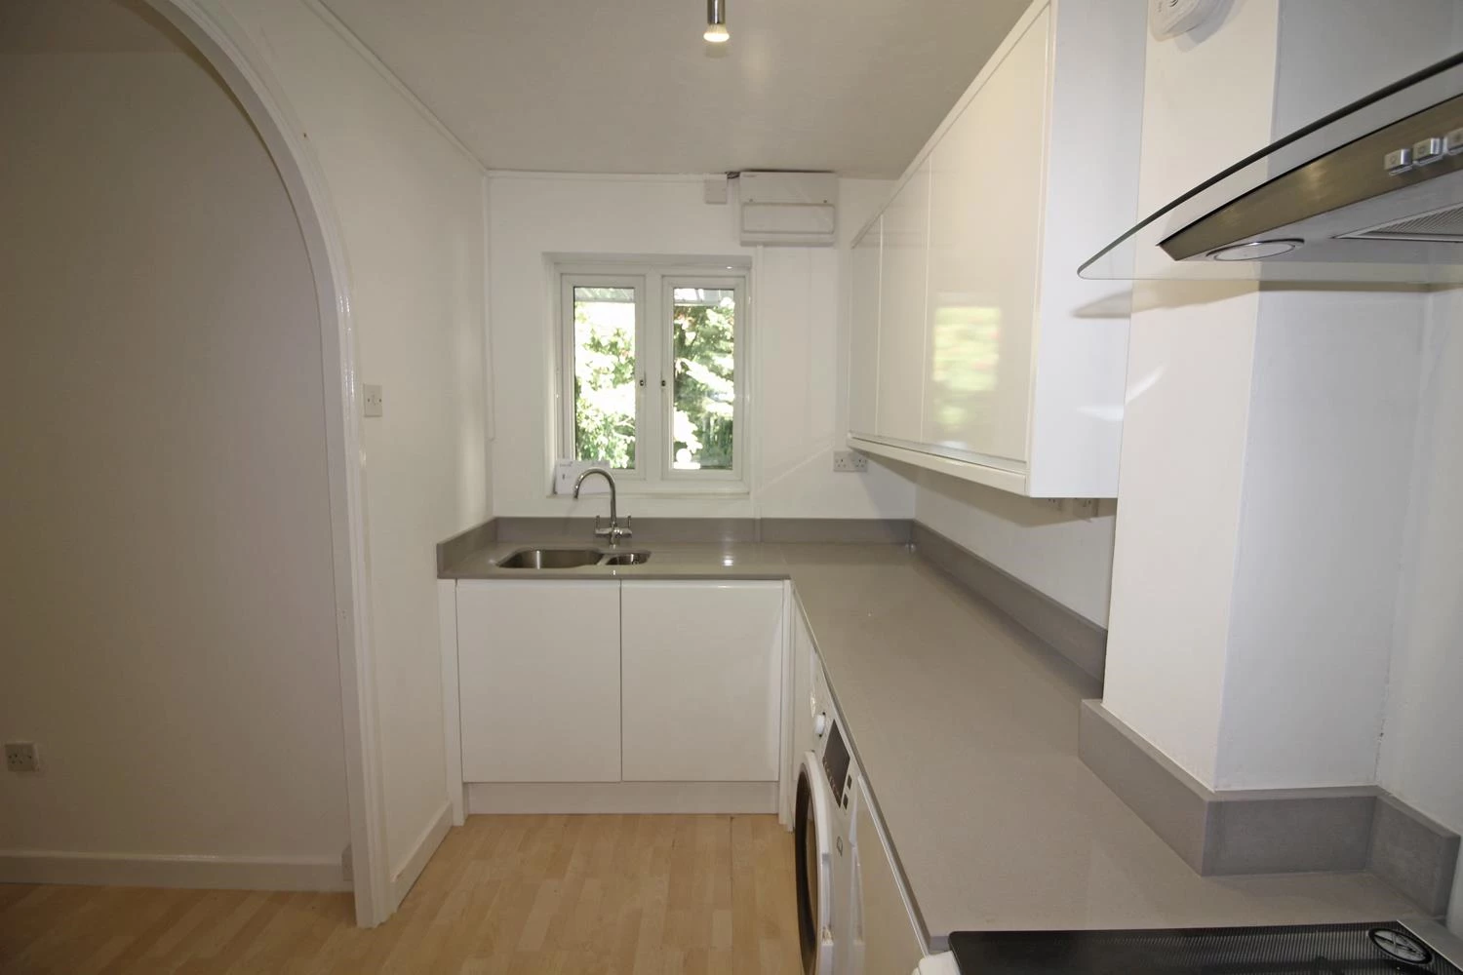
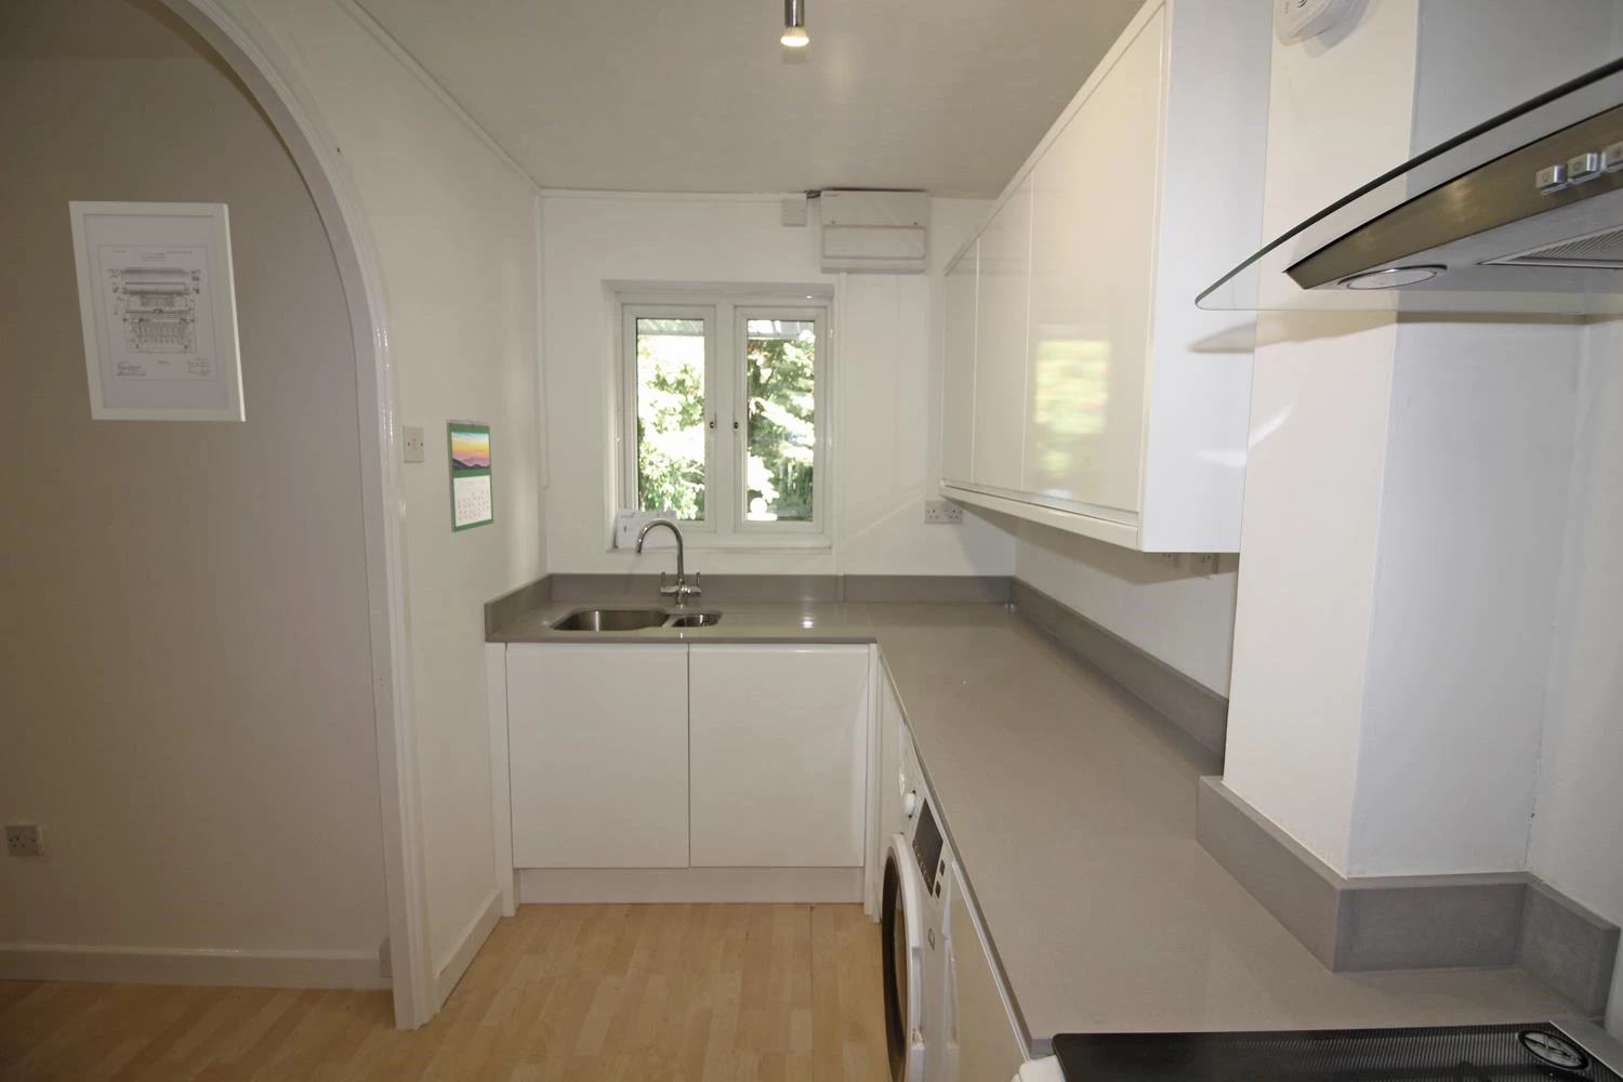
+ calendar (471, 473)
+ wall art (158, 313)
